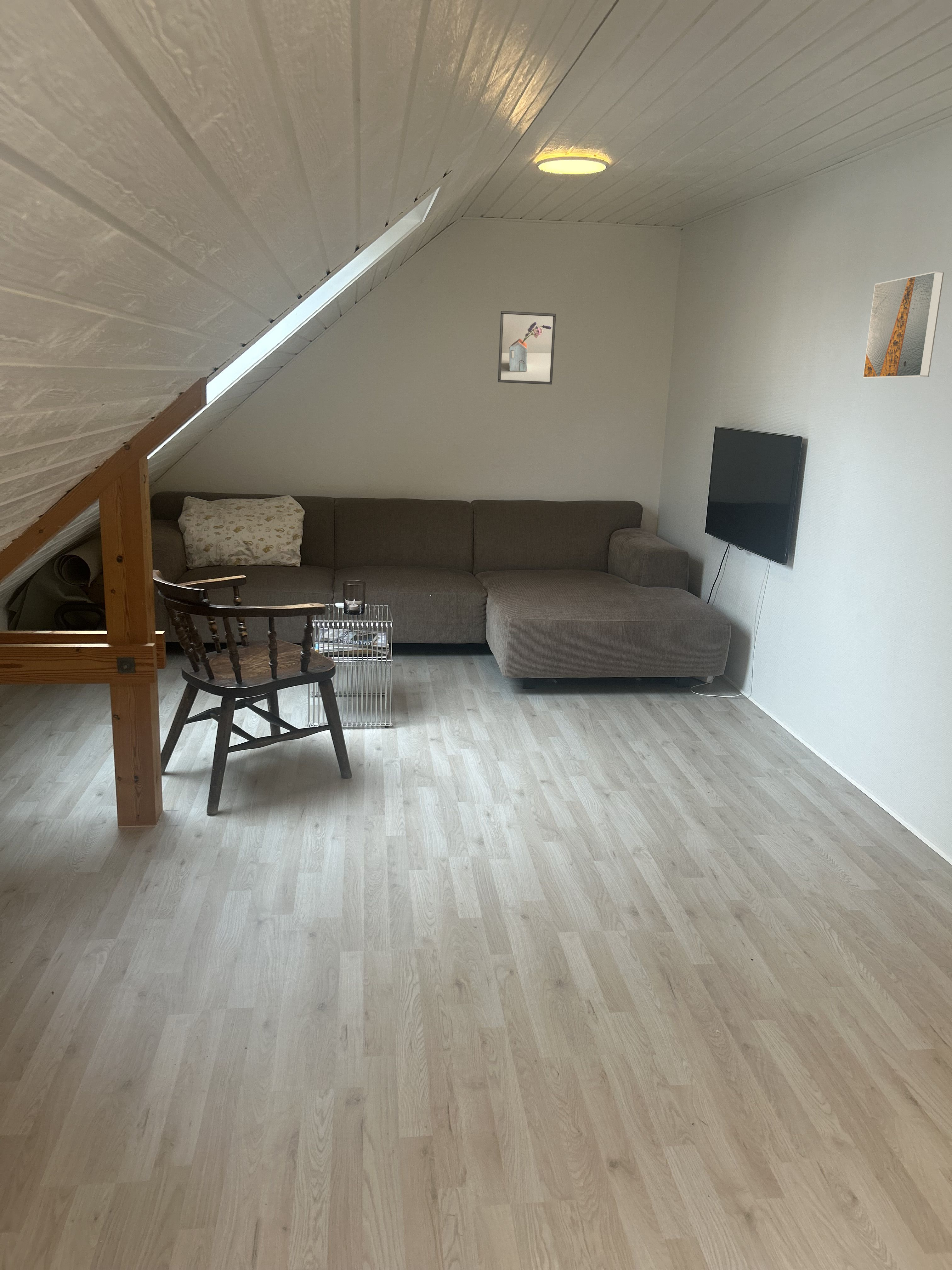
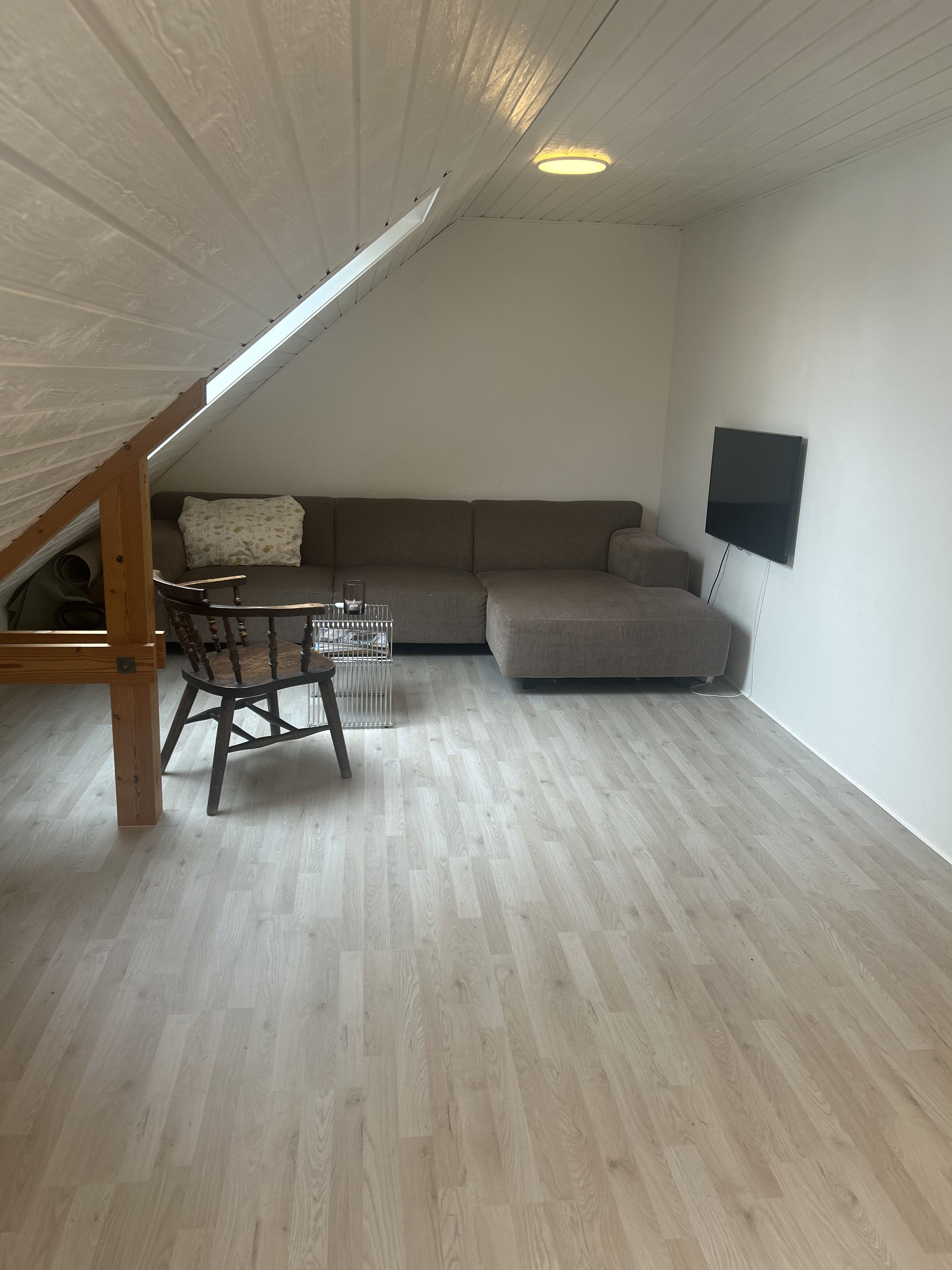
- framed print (526, 348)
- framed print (901, 328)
